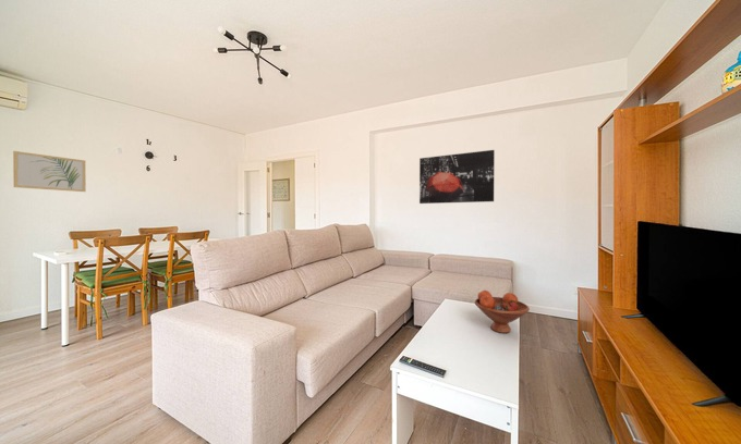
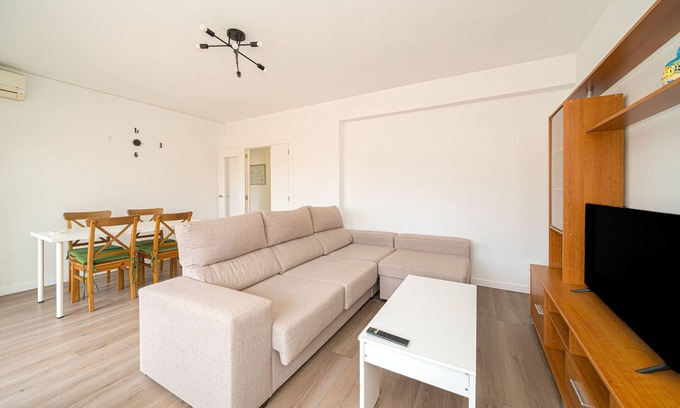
- wall art (454, 178)
- wall art (51, 172)
- fruit bowl (500, 311)
